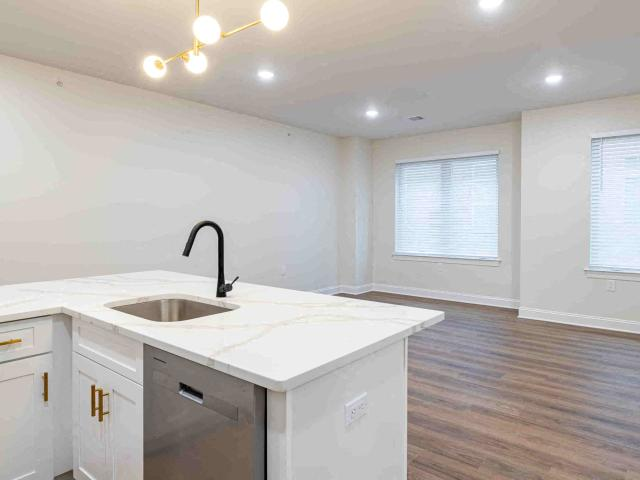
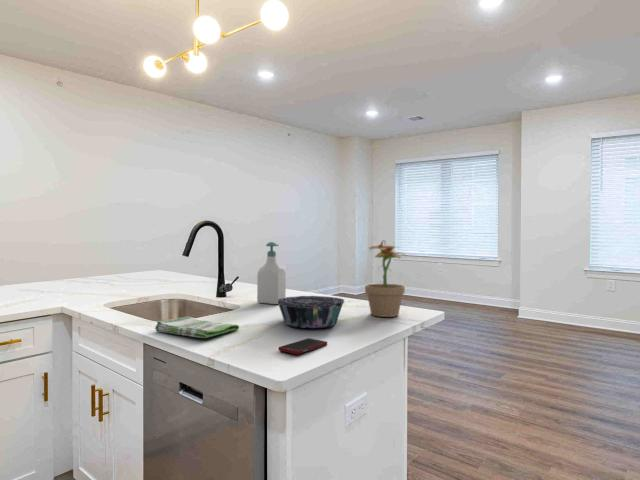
+ potted plant (385, 277)
+ soap bottle (272, 272)
+ decorative bowl (311, 311)
+ cell phone (303, 346)
+ dish towel (197, 325)
